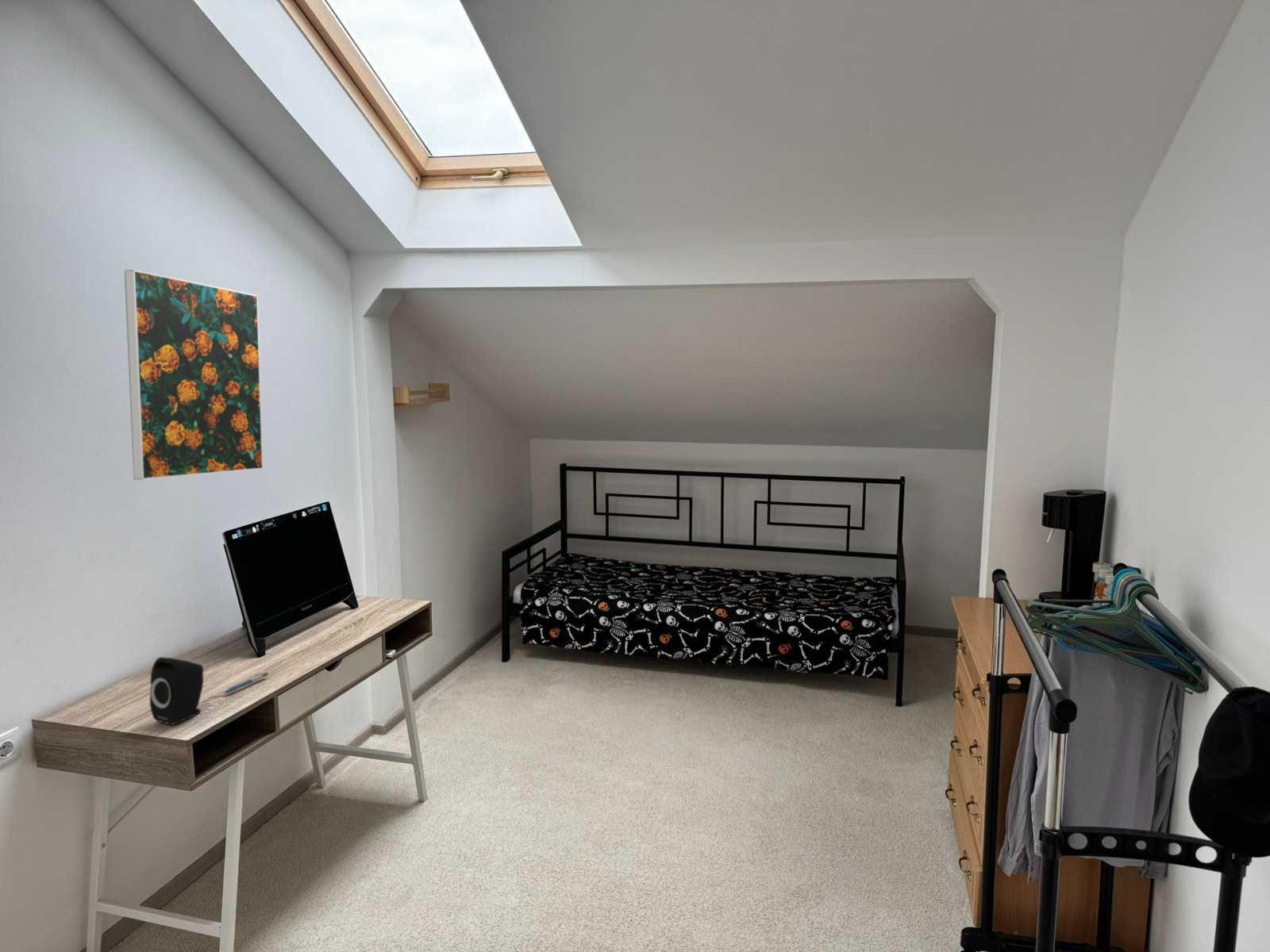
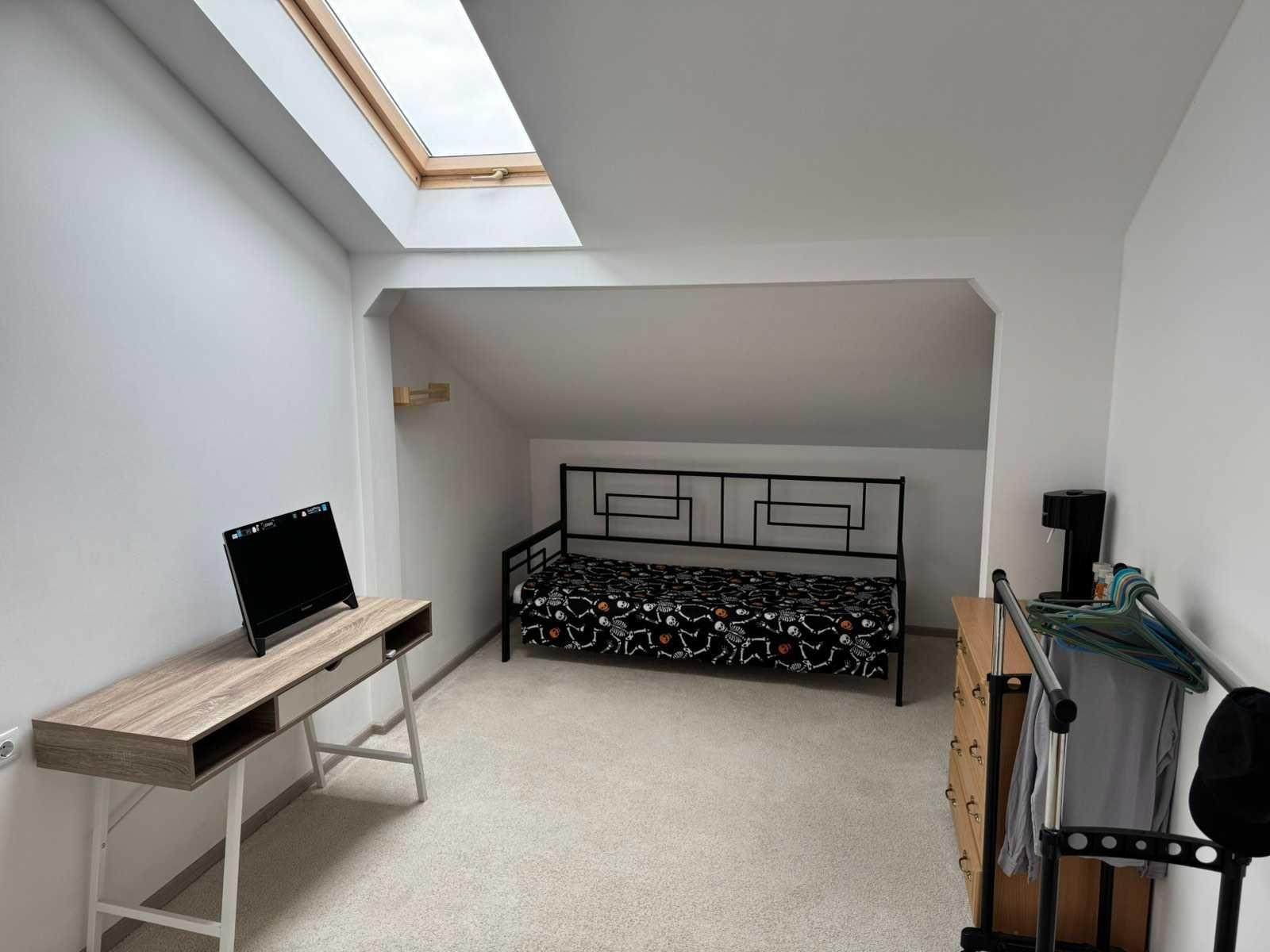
- pen (246, 682)
- speaker (180, 685)
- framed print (201, 379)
